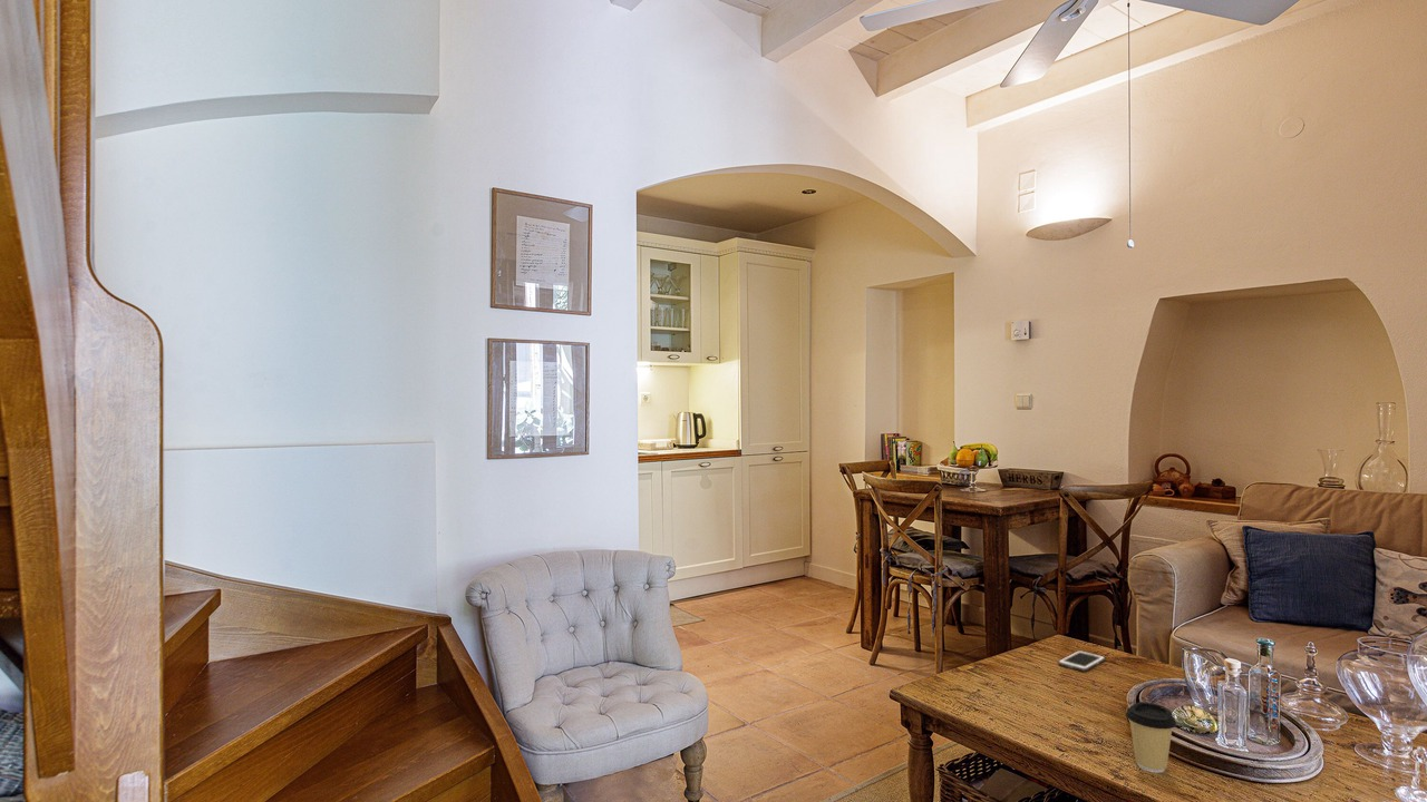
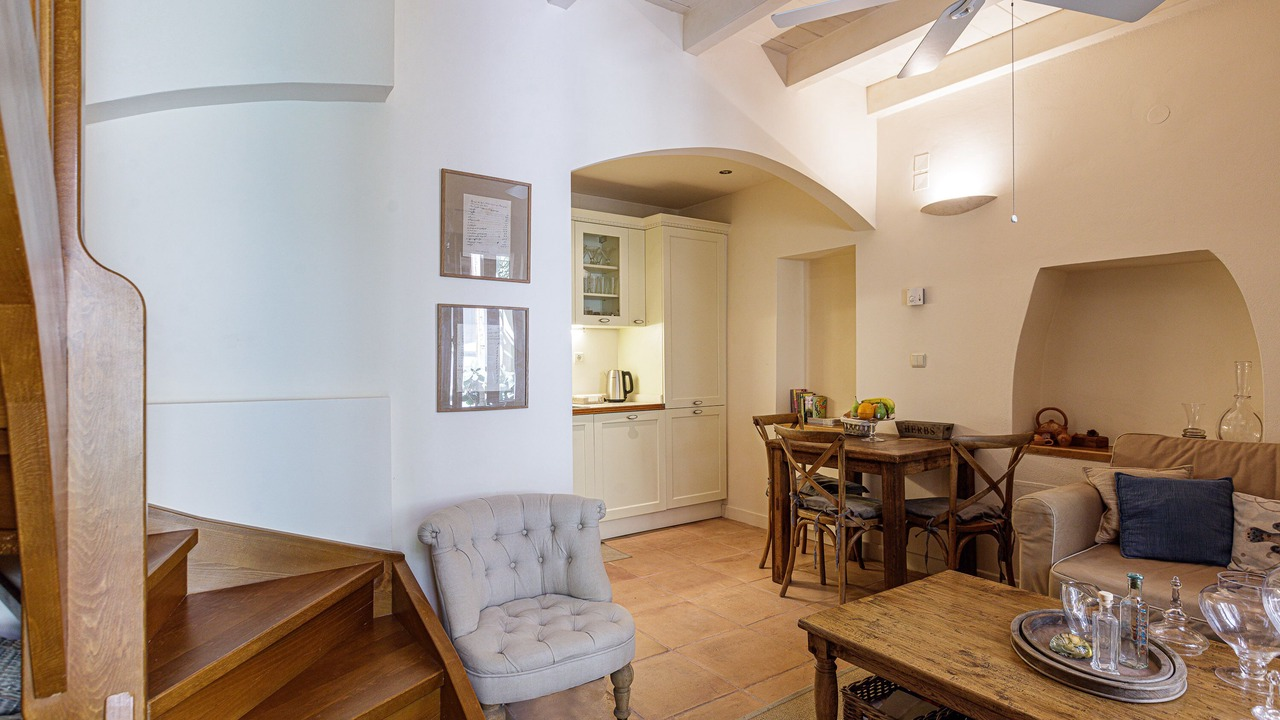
- cell phone (1081, 661)
- coffee cup (1151, 737)
